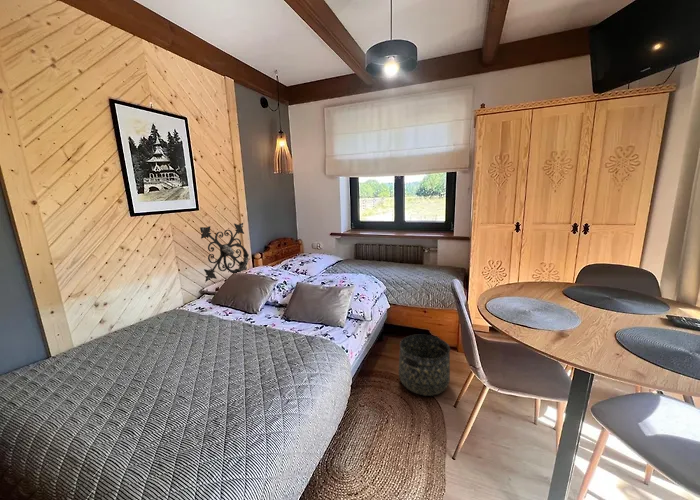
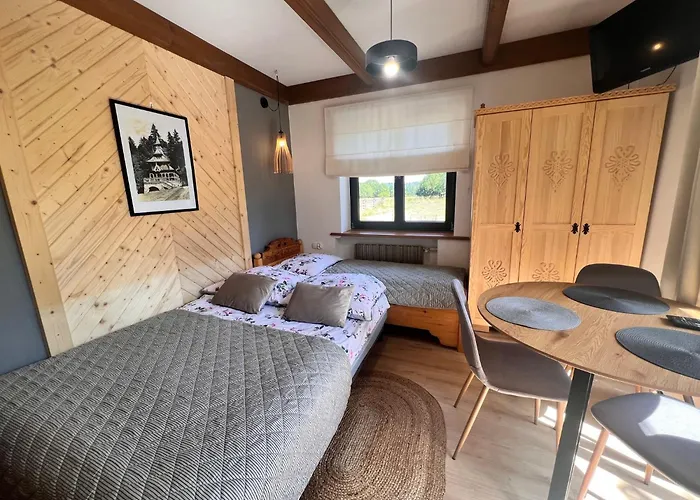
- wall ornament (228, 251)
- basket (423, 364)
